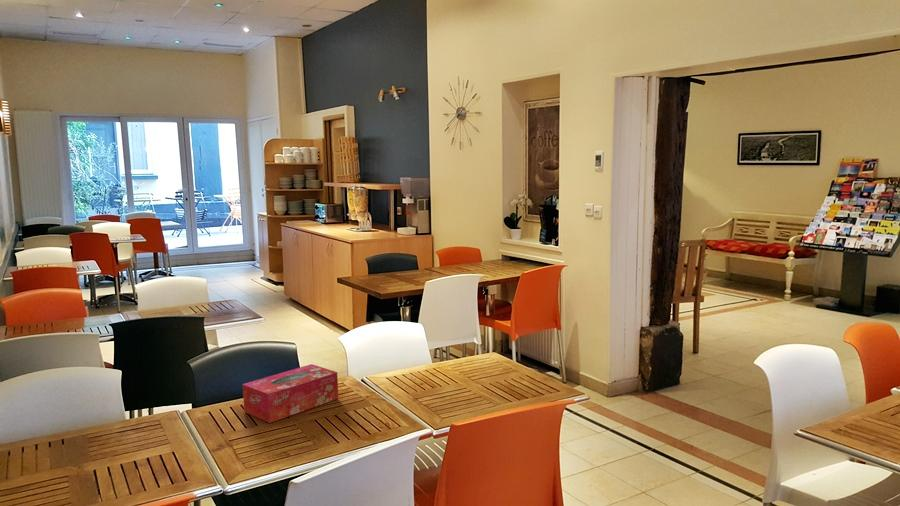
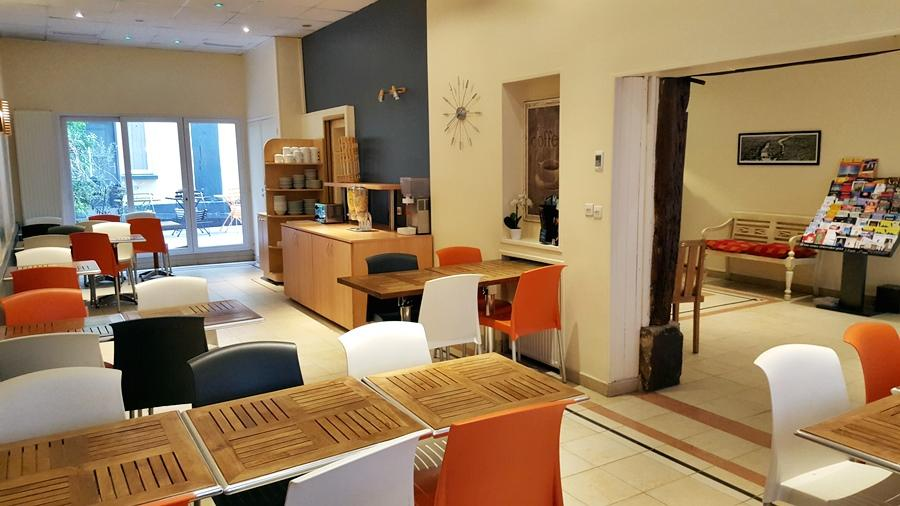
- tissue box (291, 391)
